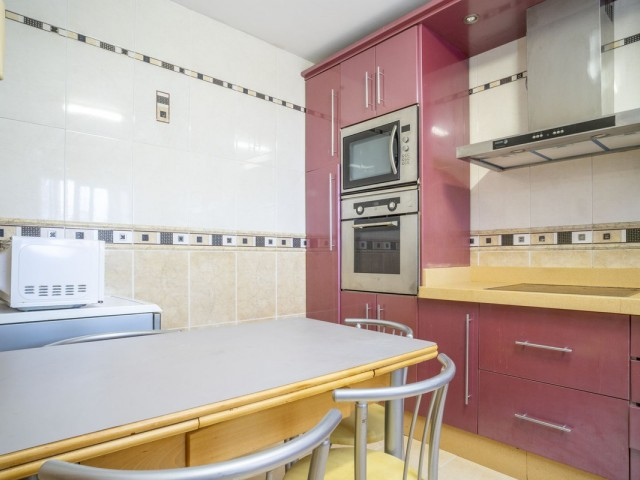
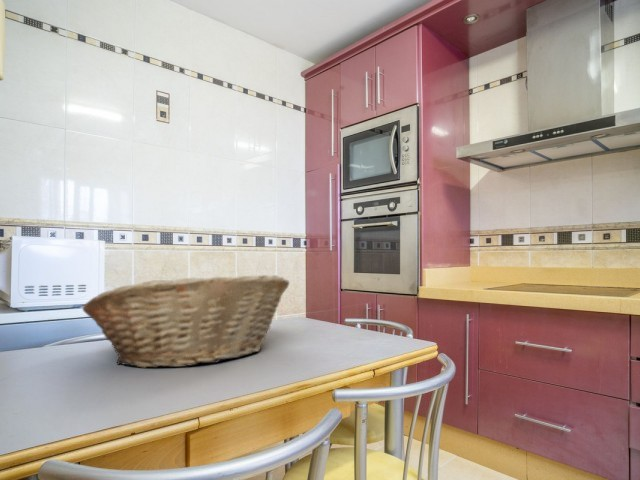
+ fruit basket (195, 313)
